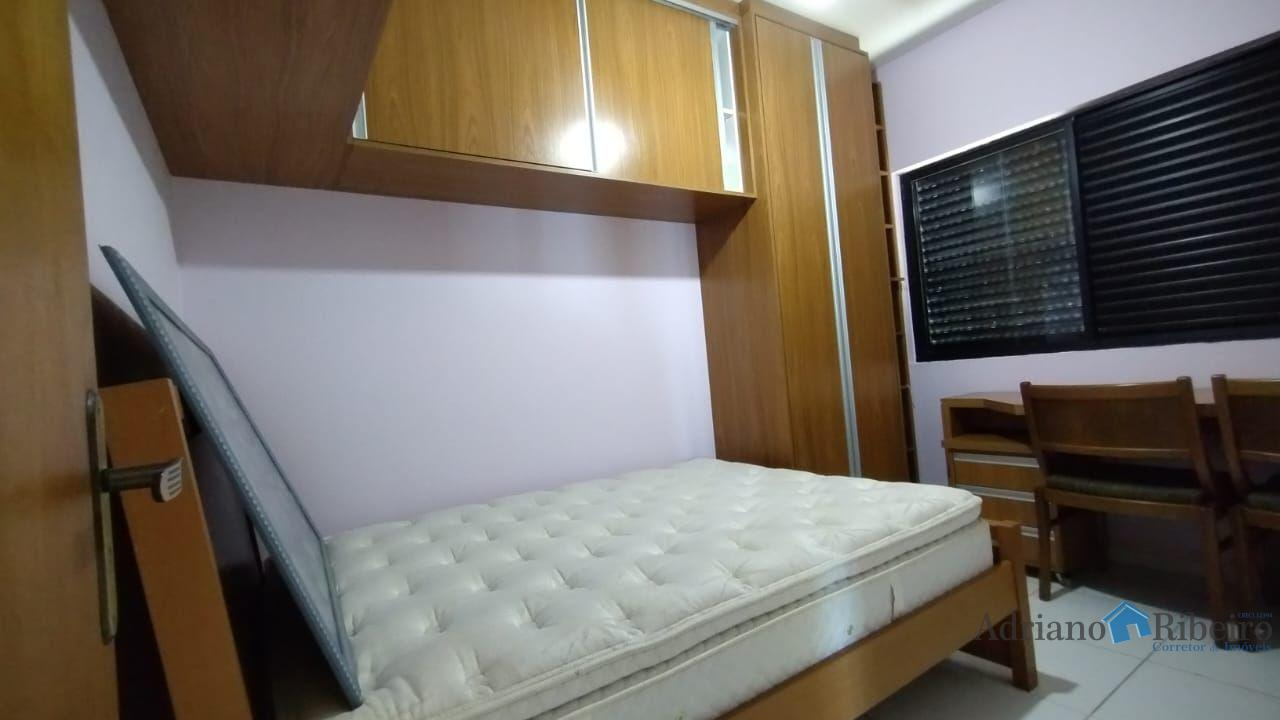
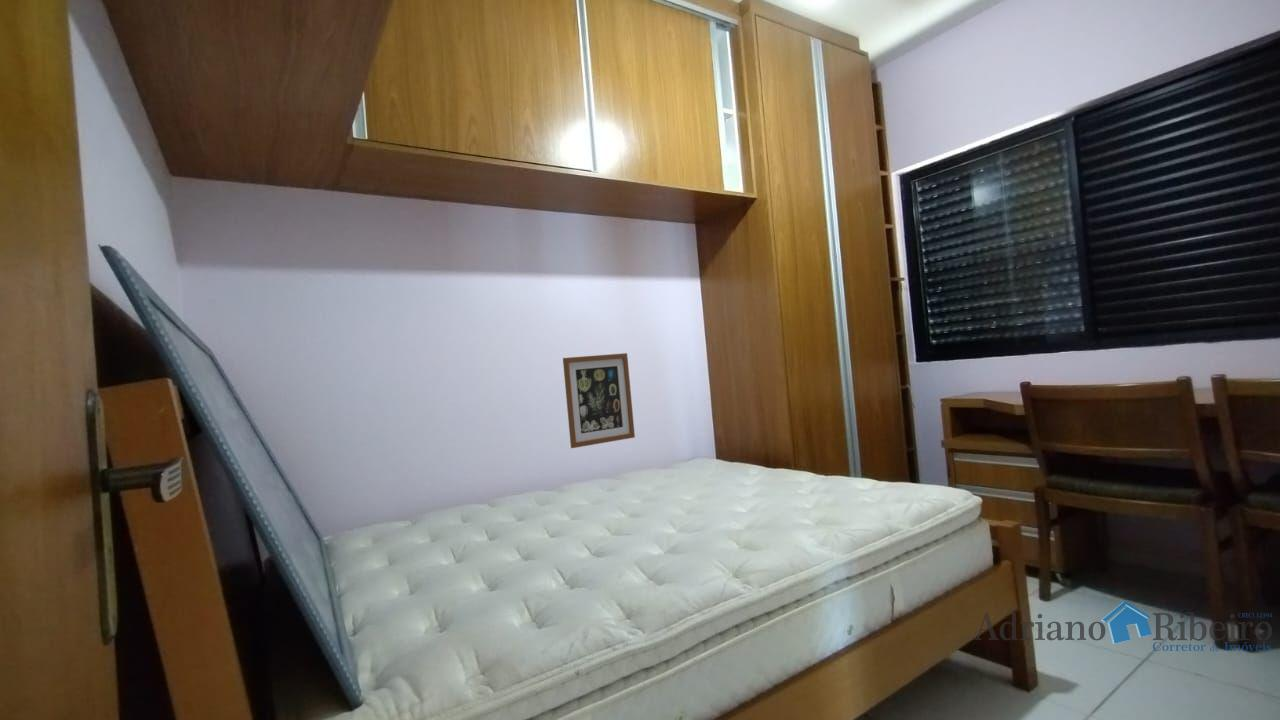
+ wall art (599, 399)
